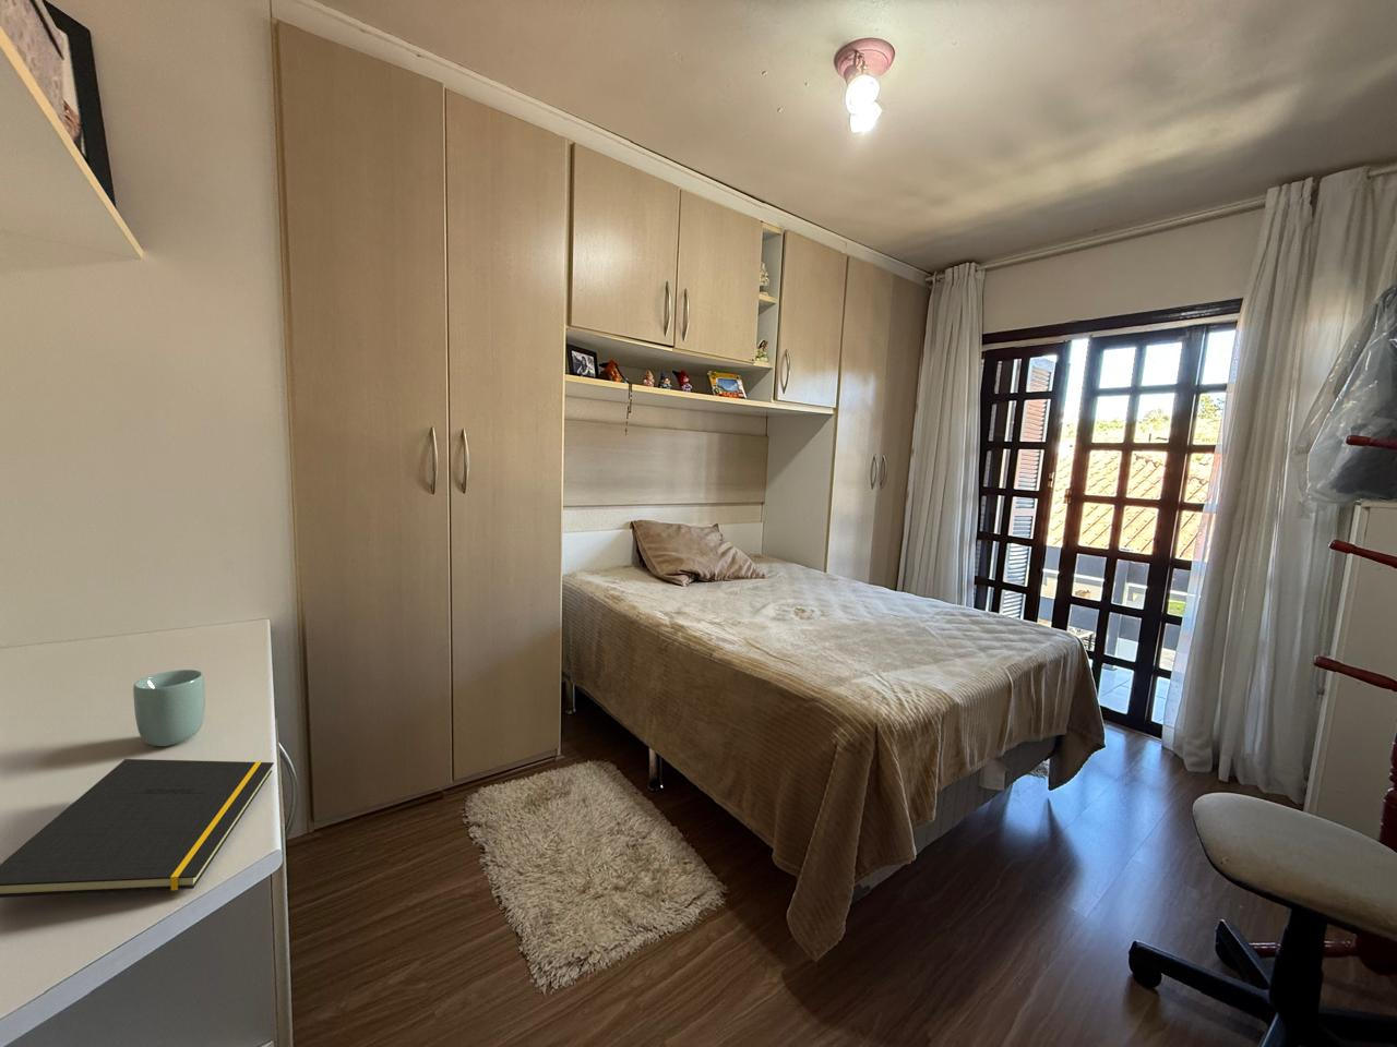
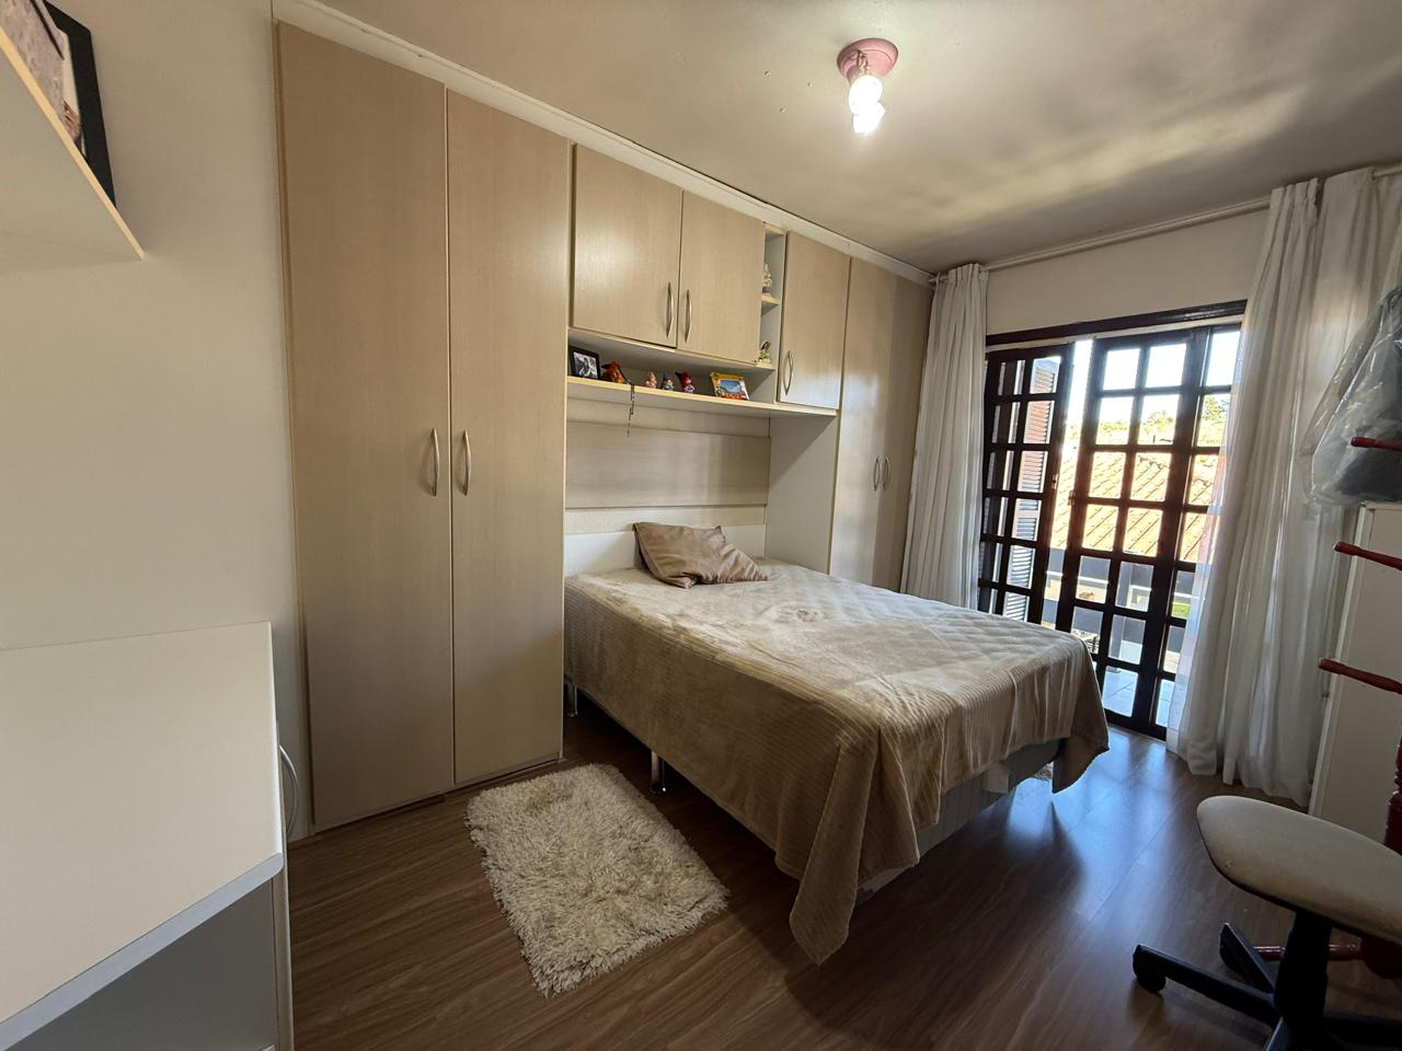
- cup (170, 709)
- notepad (155, 816)
